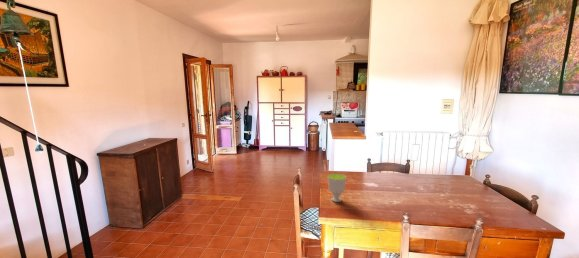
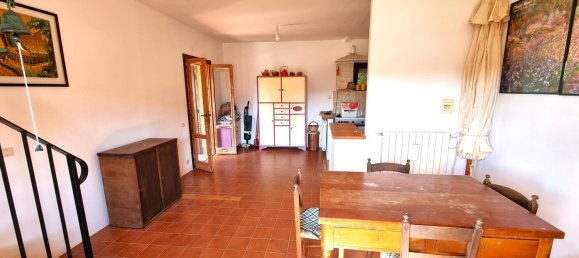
- cup (336, 188)
